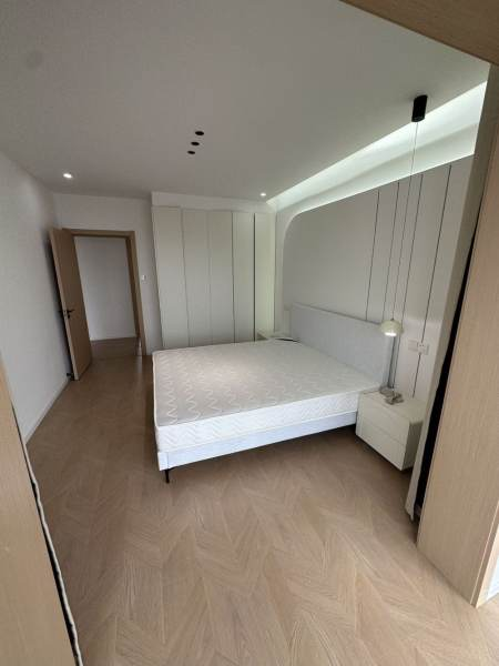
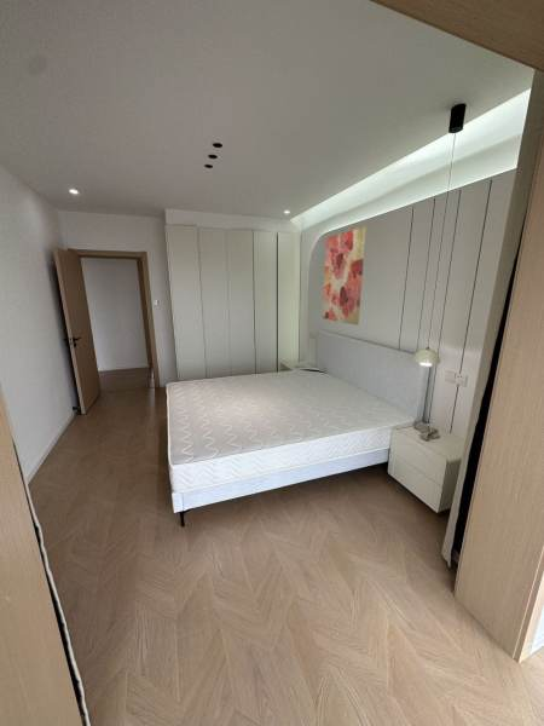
+ wall art (341, 278)
